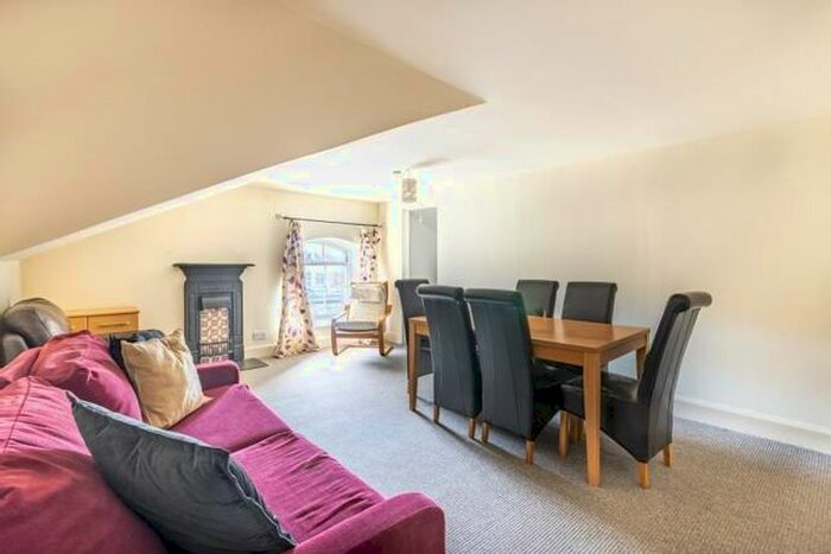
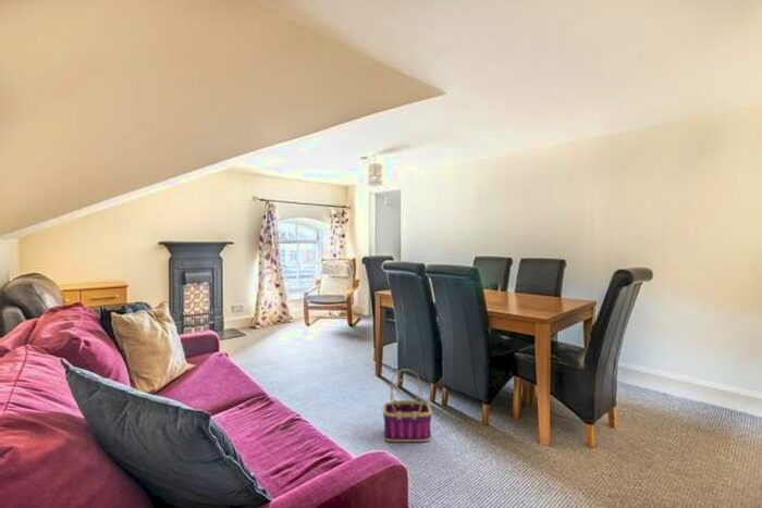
+ basket (406, 404)
